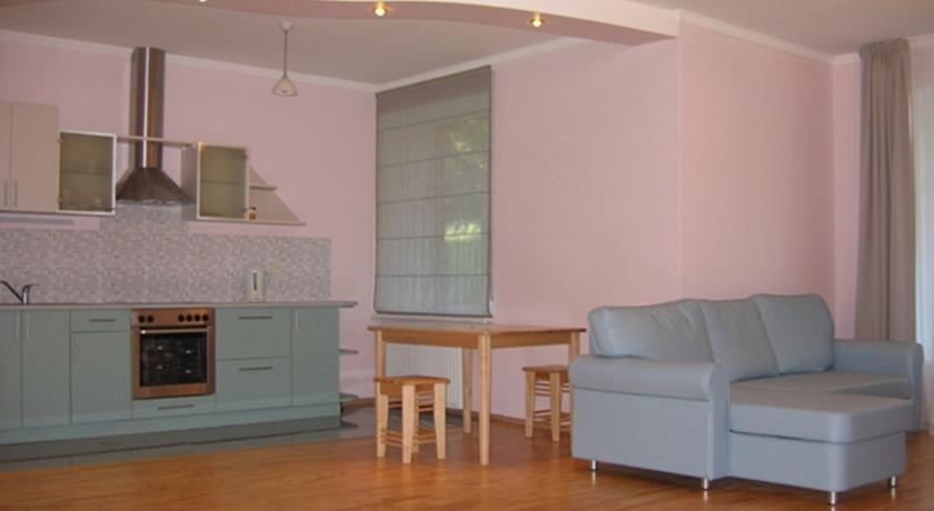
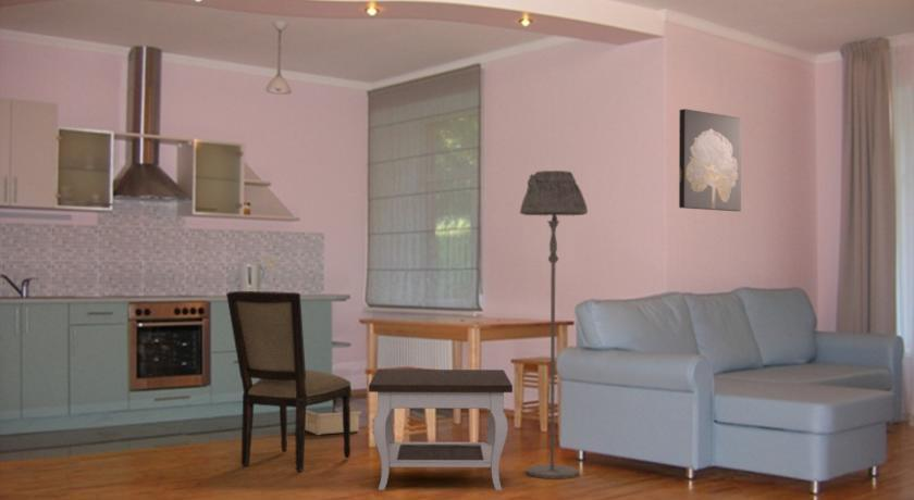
+ storage bin (331, 420)
+ floor lamp (553, 322)
+ wall art (711, 161)
+ dining chair (291, 376)
+ side table (440, 442)
